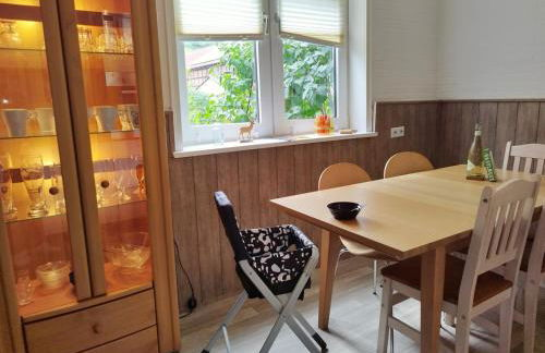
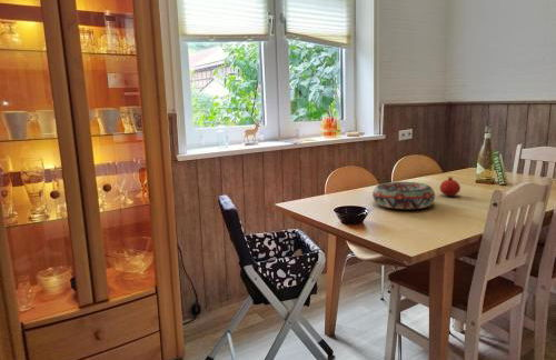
+ decorative bowl (403, 194)
+ fruit (449, 186)
